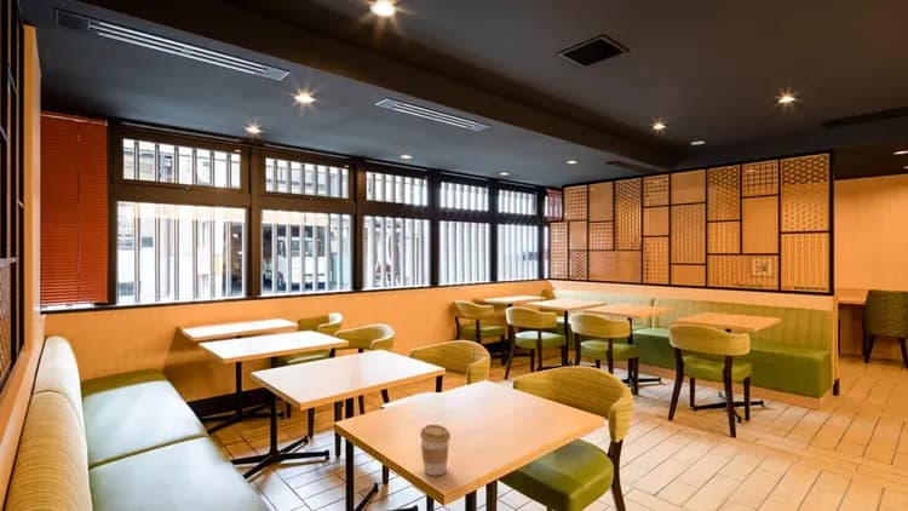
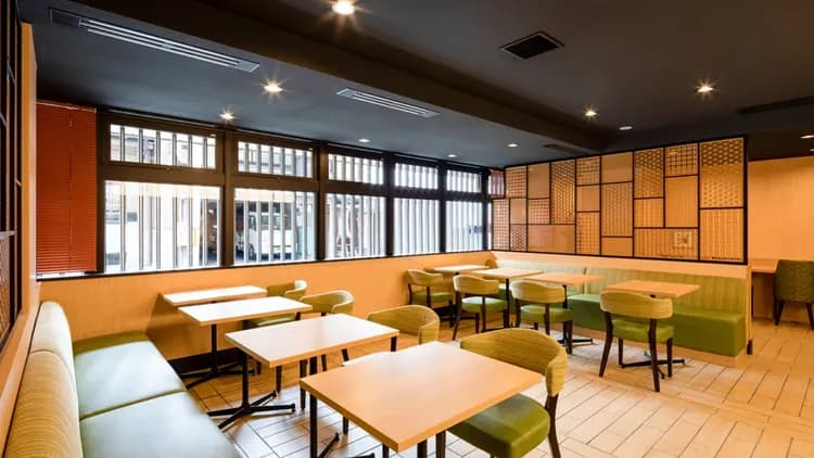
- coffee cup (435, 448)
